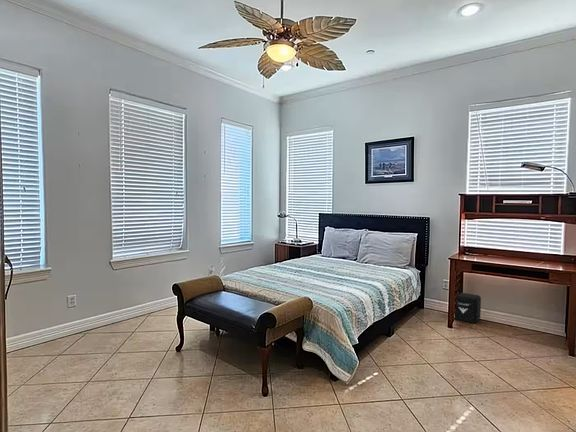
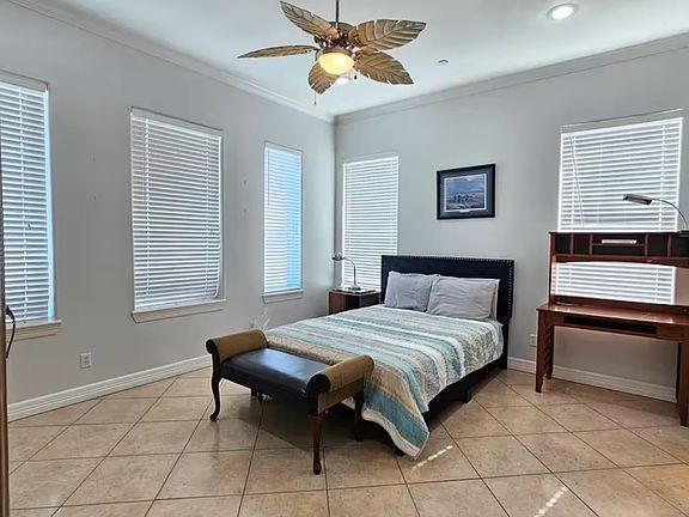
- air purifier (465, 307)
